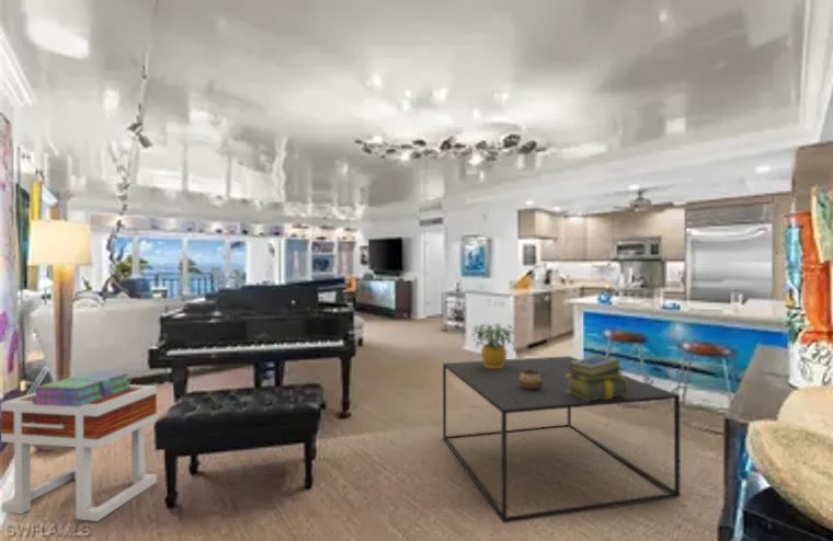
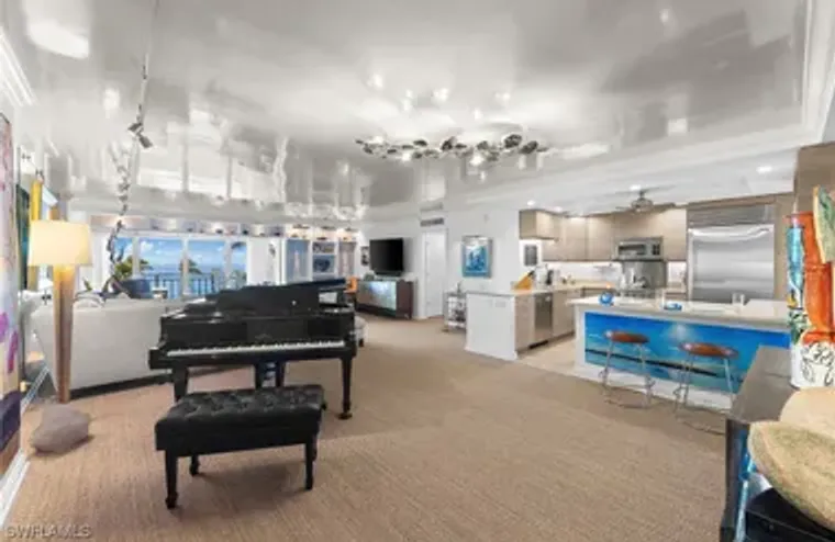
- potted flower (492, 343)
- side table (81, 446)
- coffee table (545, 426)
- stack of books (84, 387)
- decorative bowl (530, 379)
- stack of books (595, 376)
